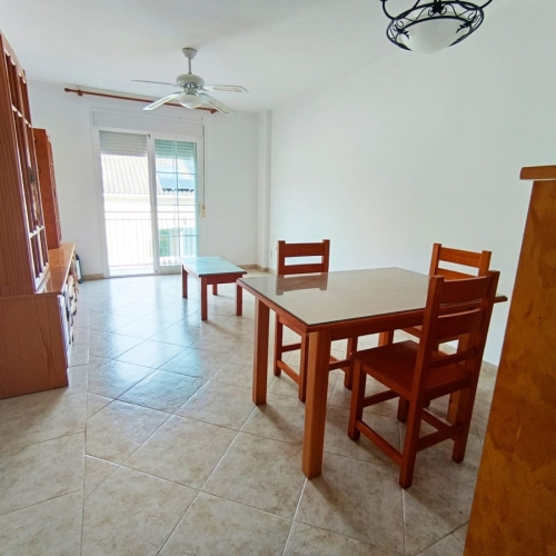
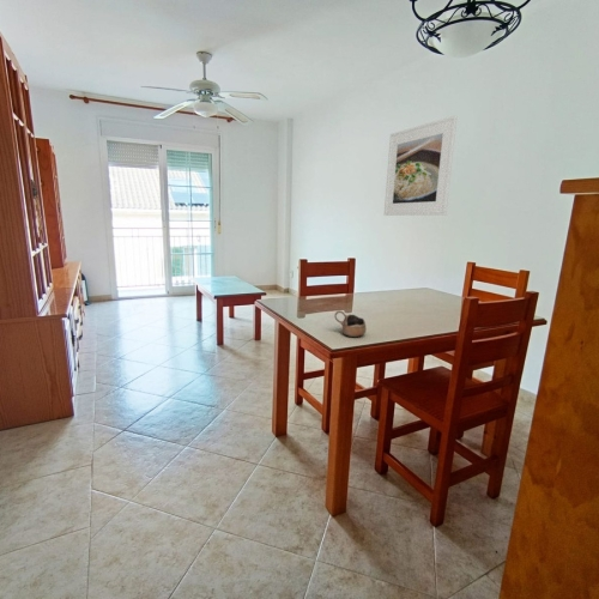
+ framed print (416, 171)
+ cup (351, 322)
